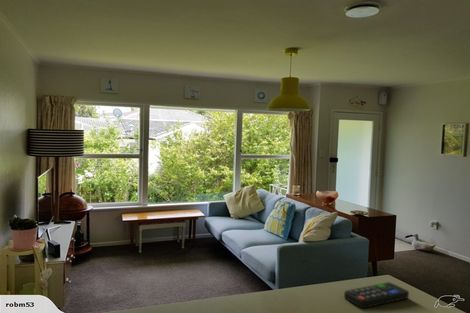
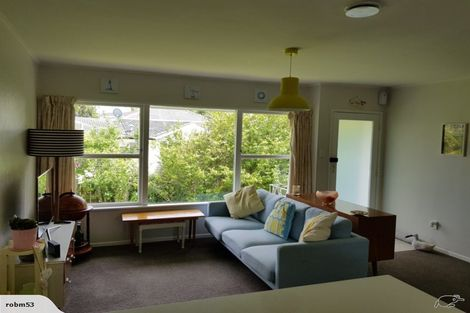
- remote control (376, 293)
